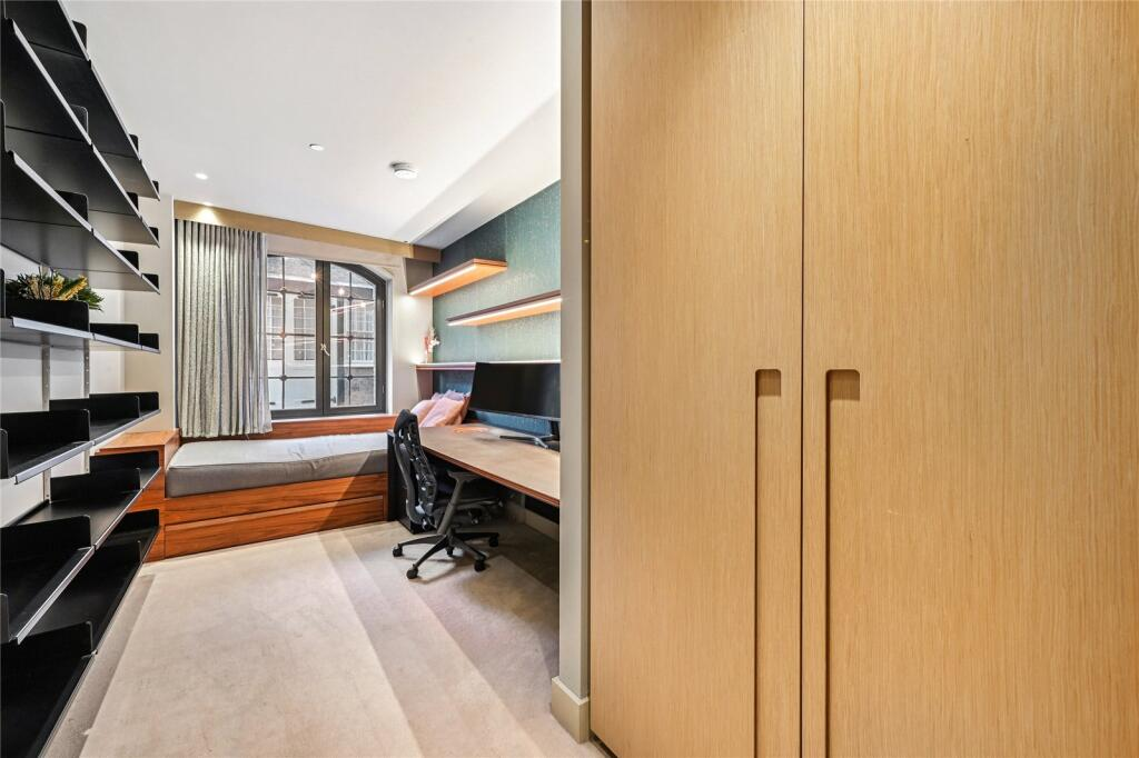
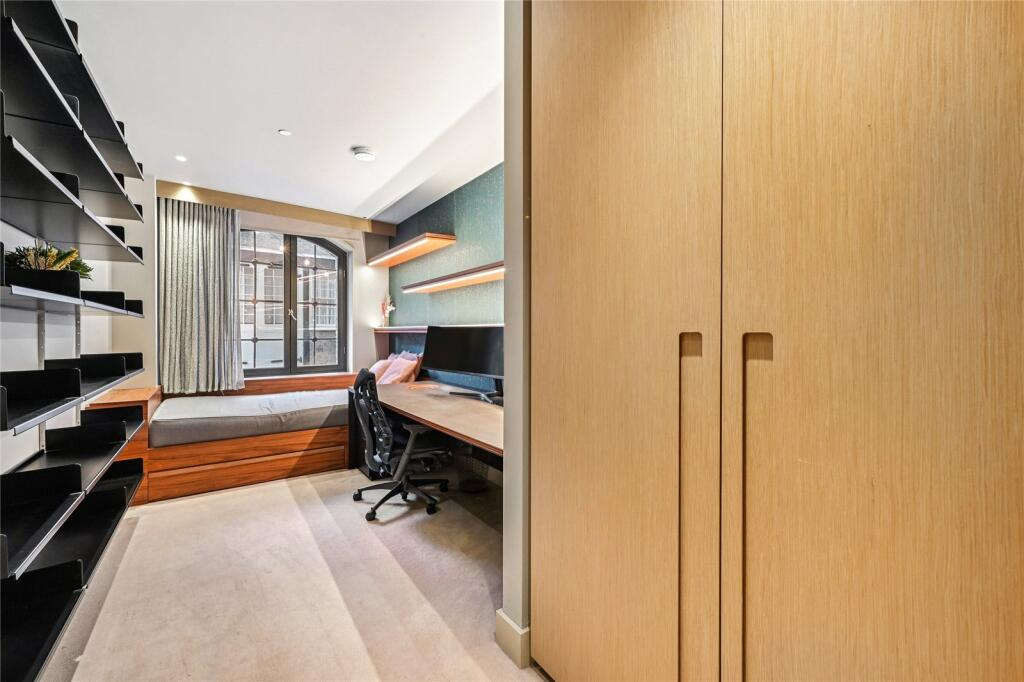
+ wastebasket (472, 467)
